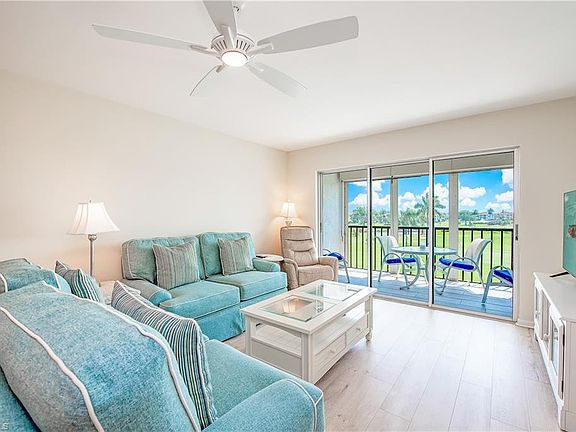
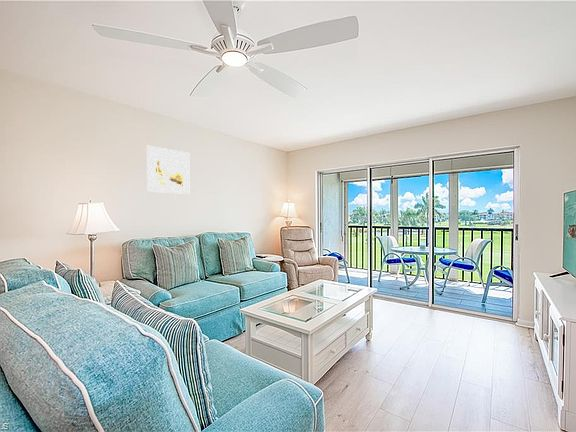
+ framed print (169, 171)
